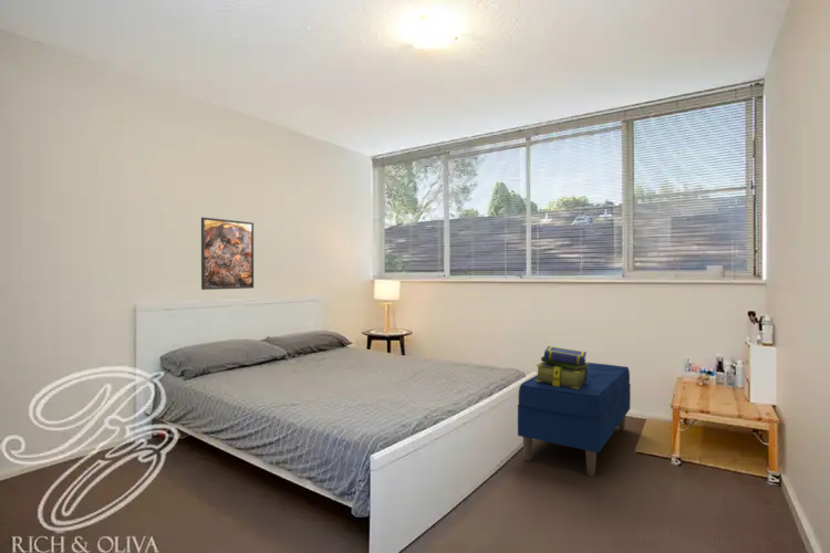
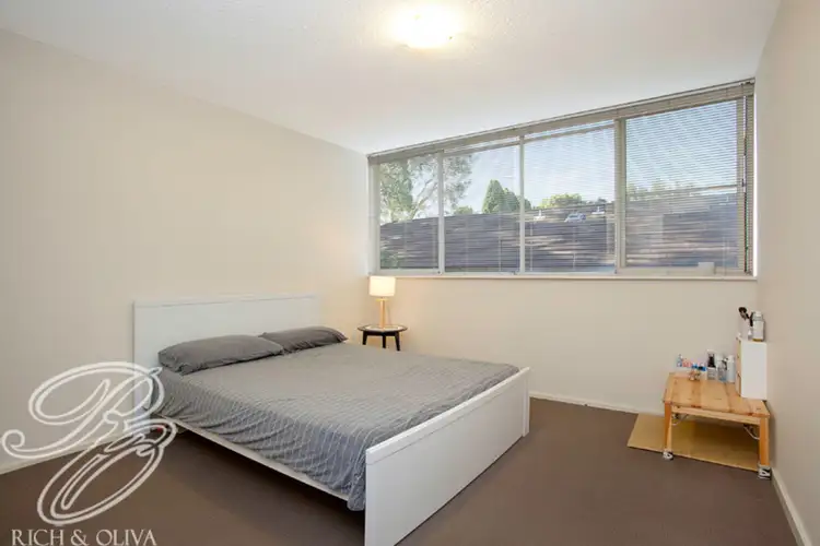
- bench (579, 409)
- stack of books (563, 365)
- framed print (228, 254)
